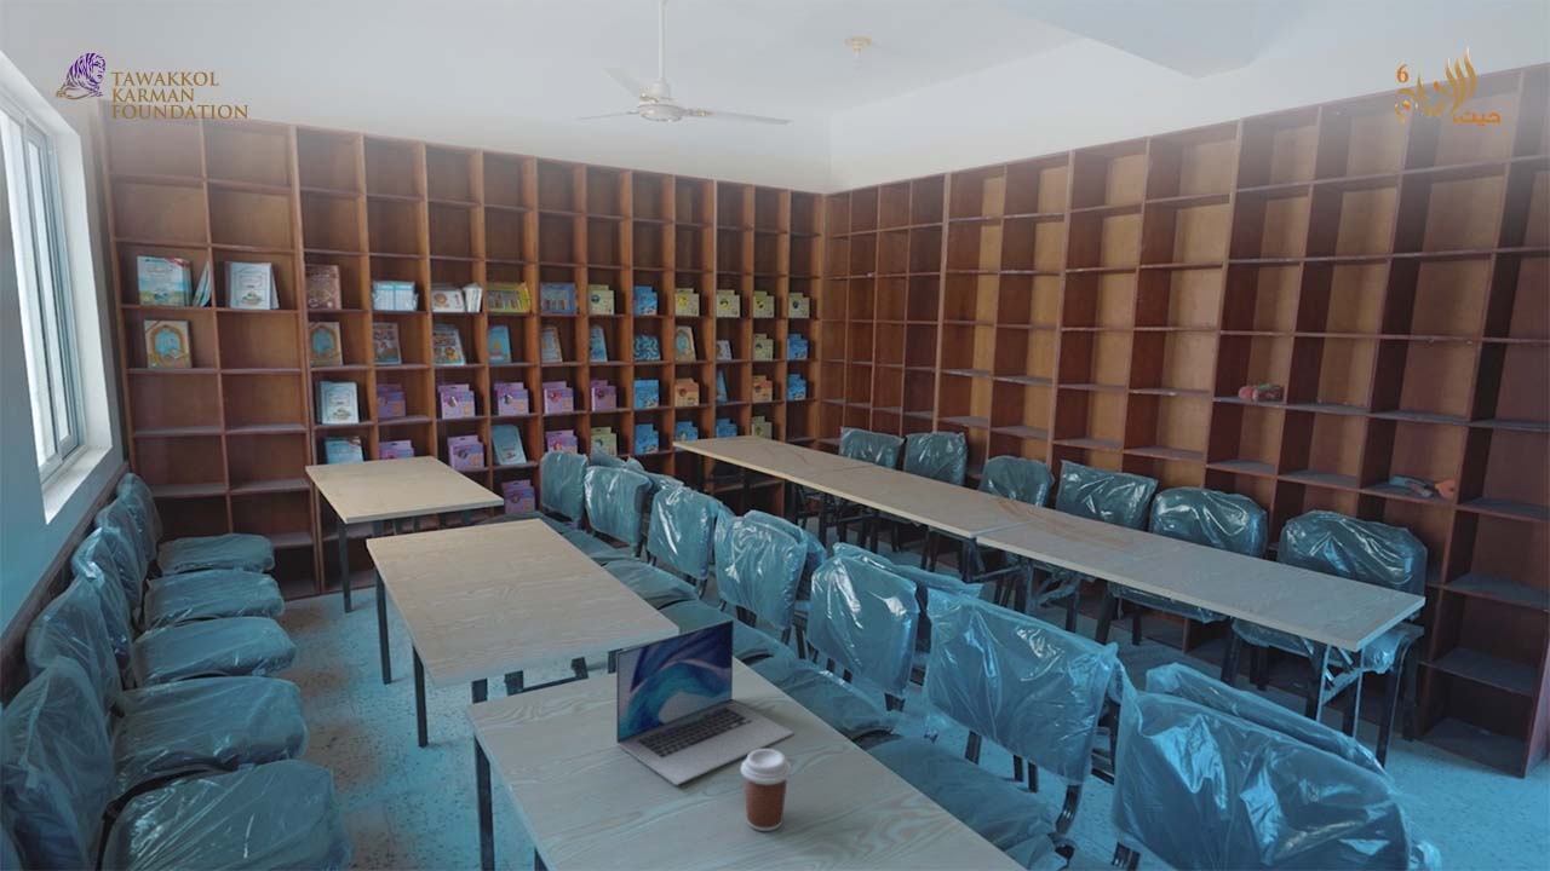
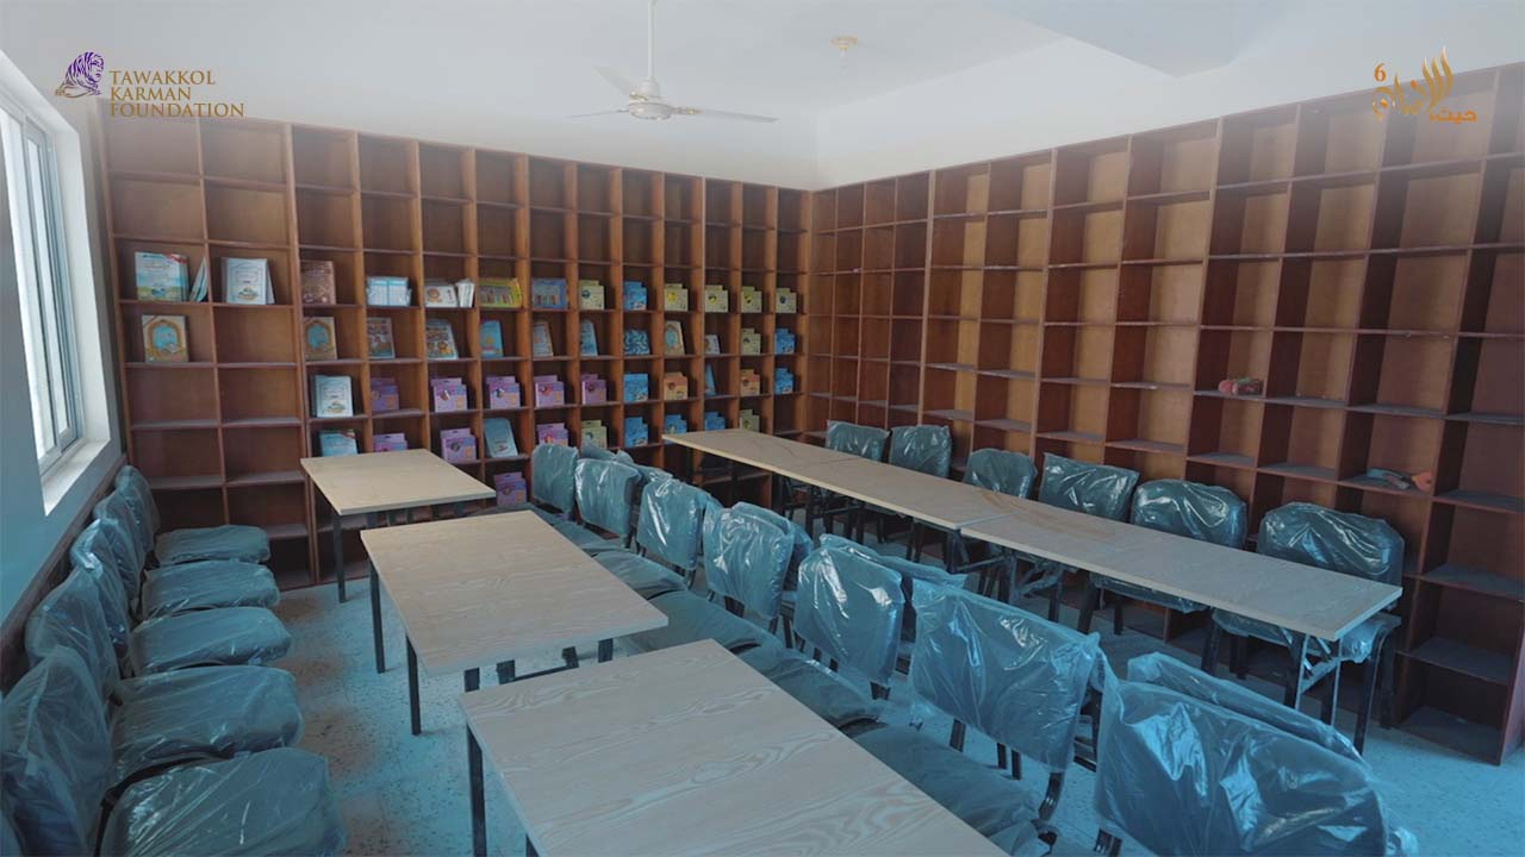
- laptop (707, 694)
- coffee cup (765, 789)
